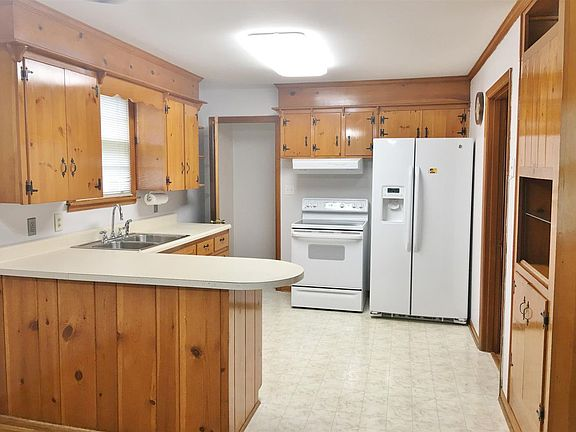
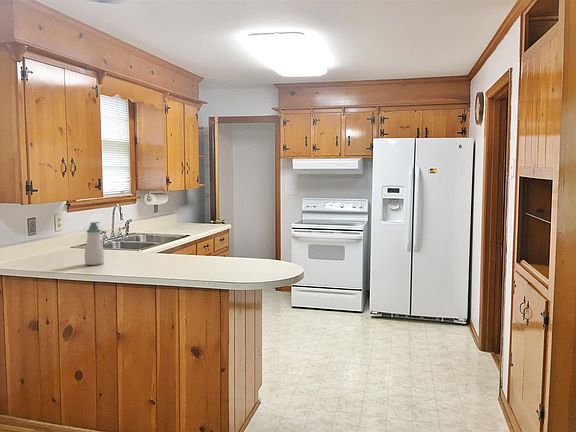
+ soap bottle (94, 243)
